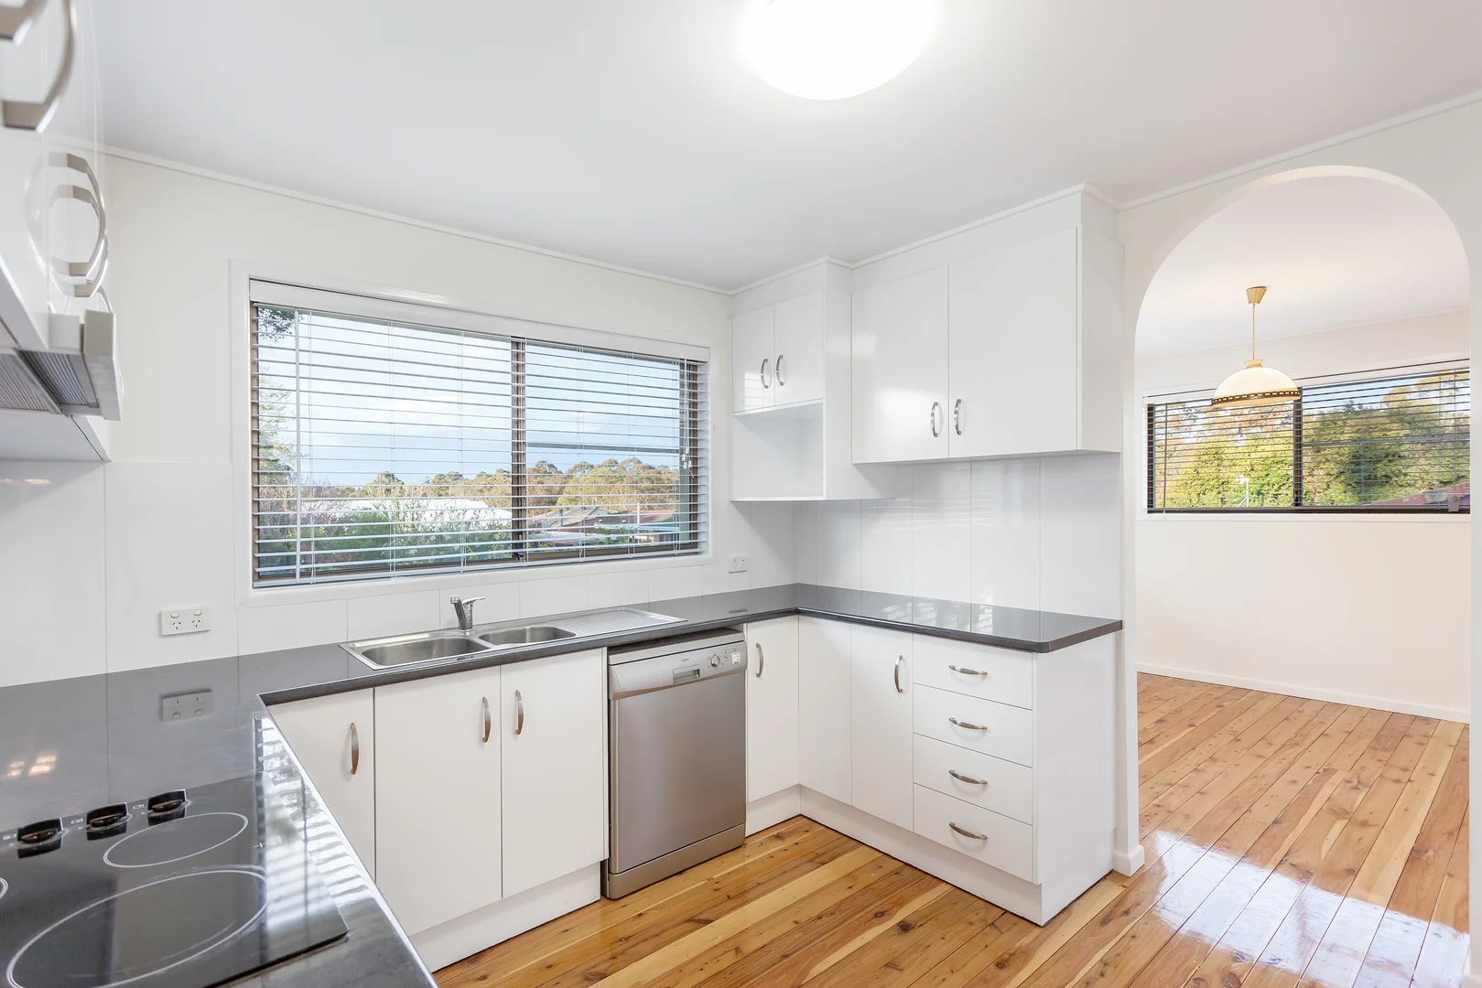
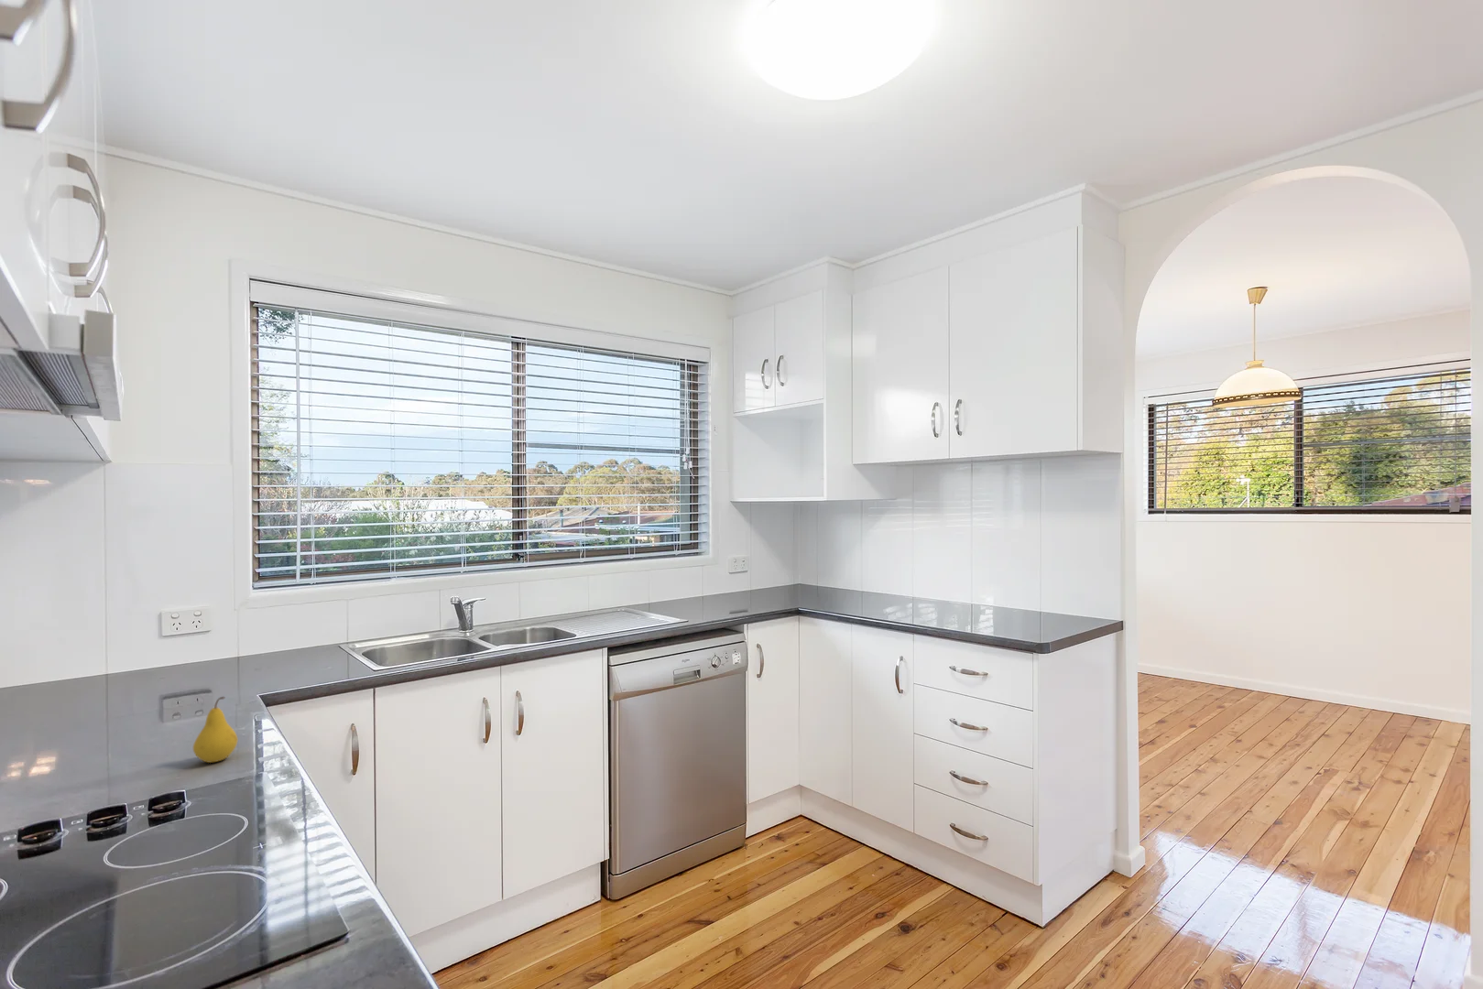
+ fruit (215, 727)
